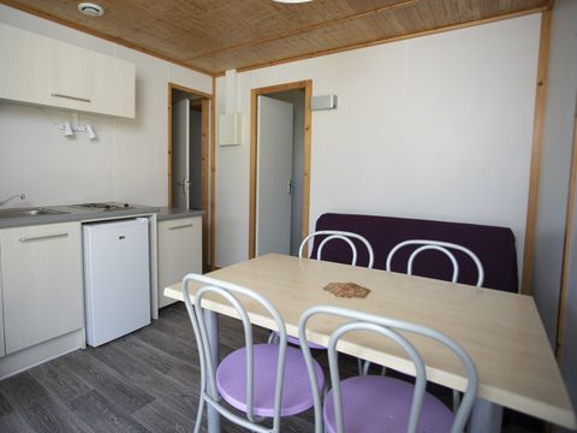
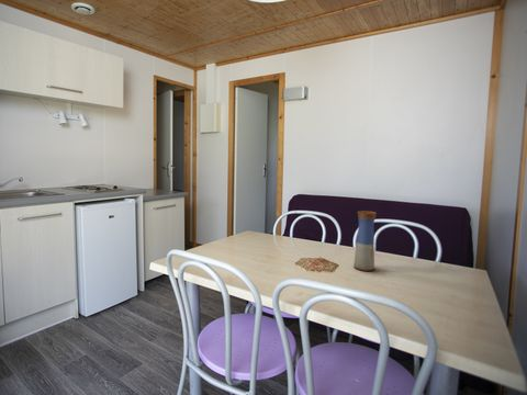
+ vase (365, 239)
